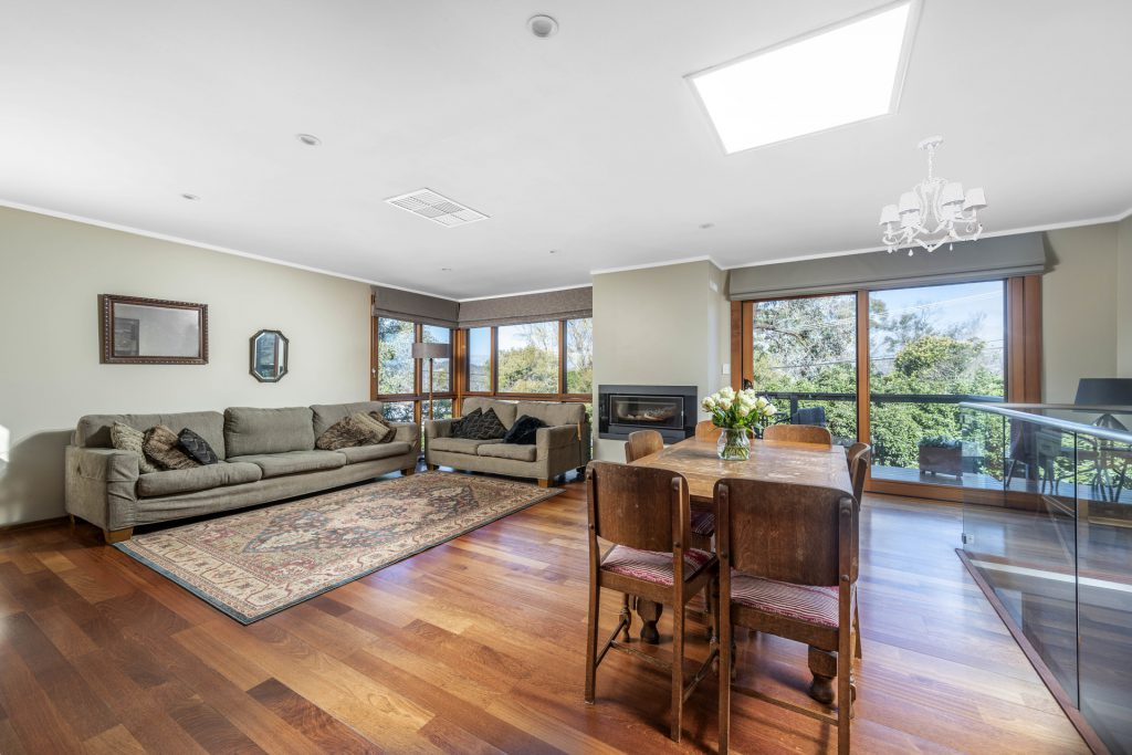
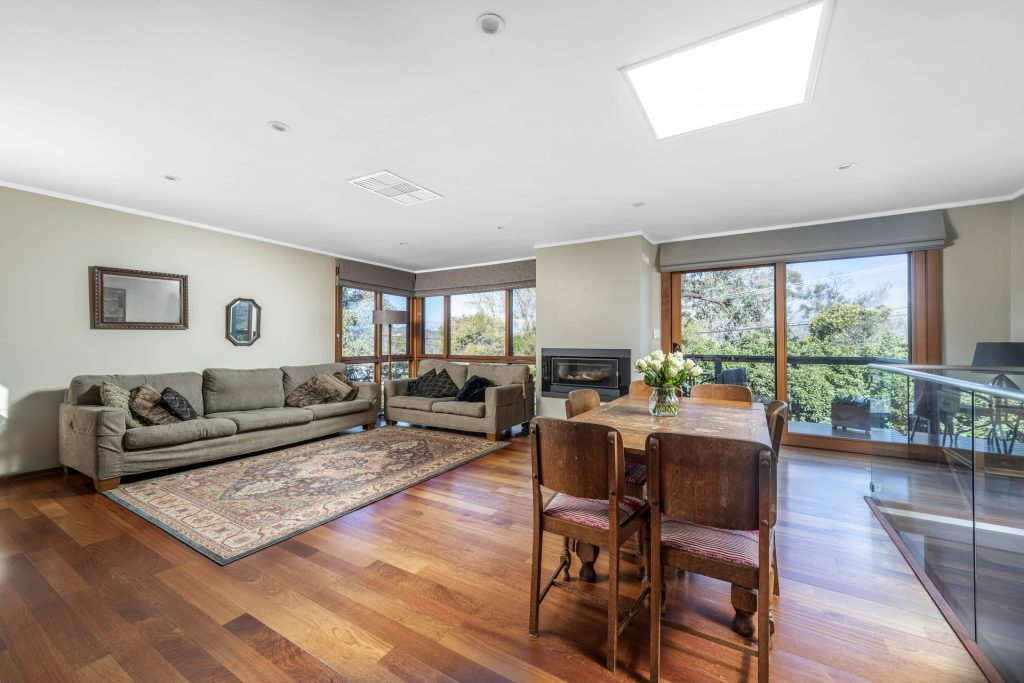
- chandelier (930, 197)
